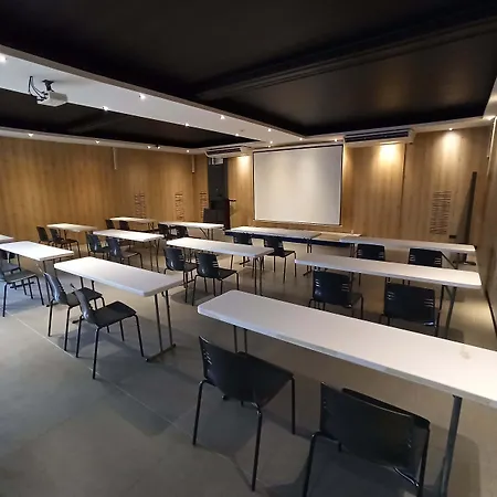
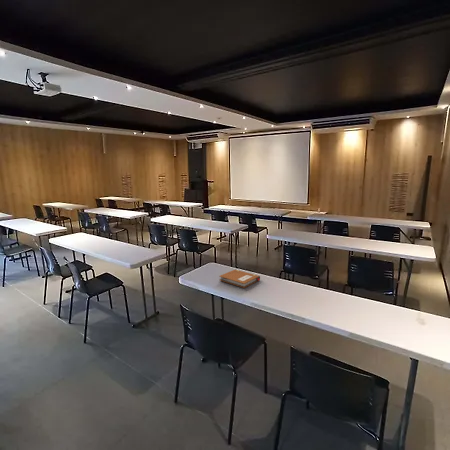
+ notebook (240, 278)
